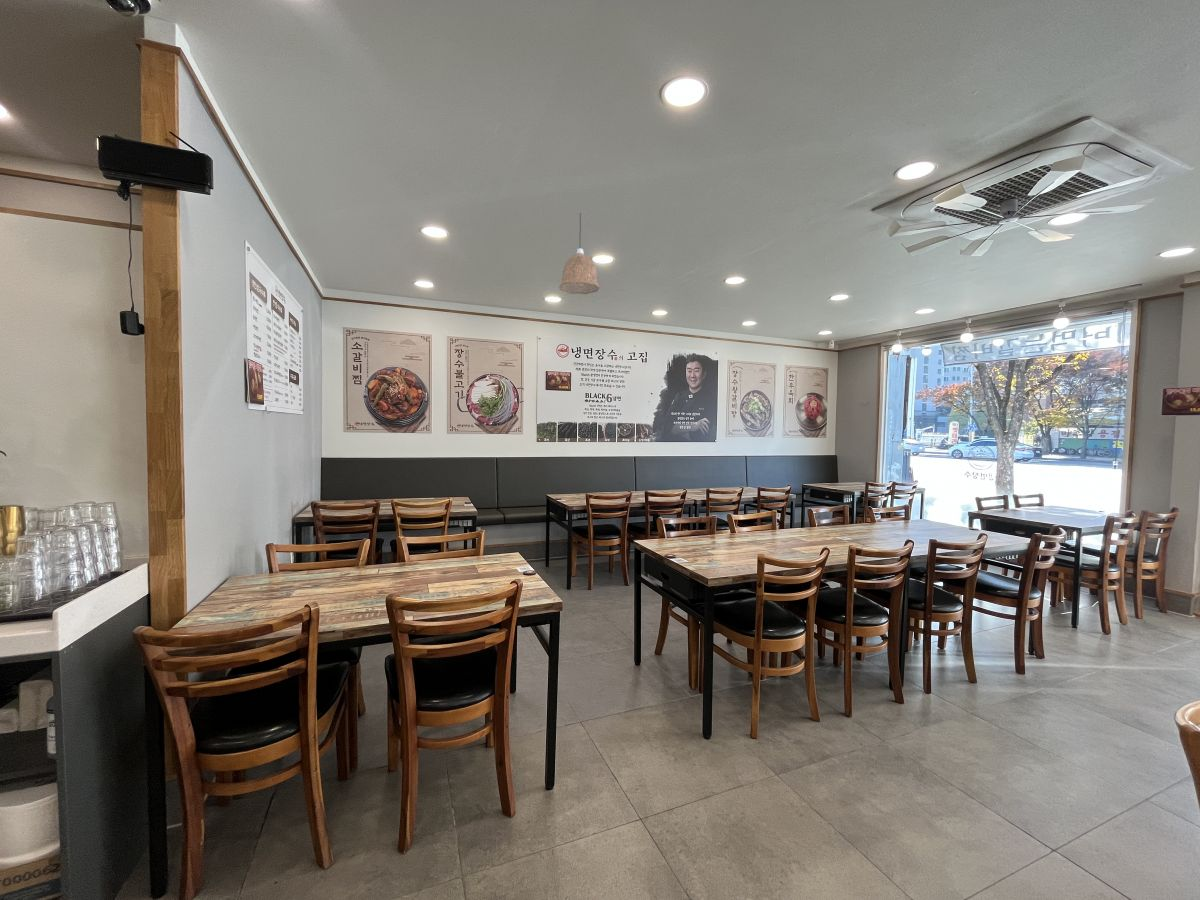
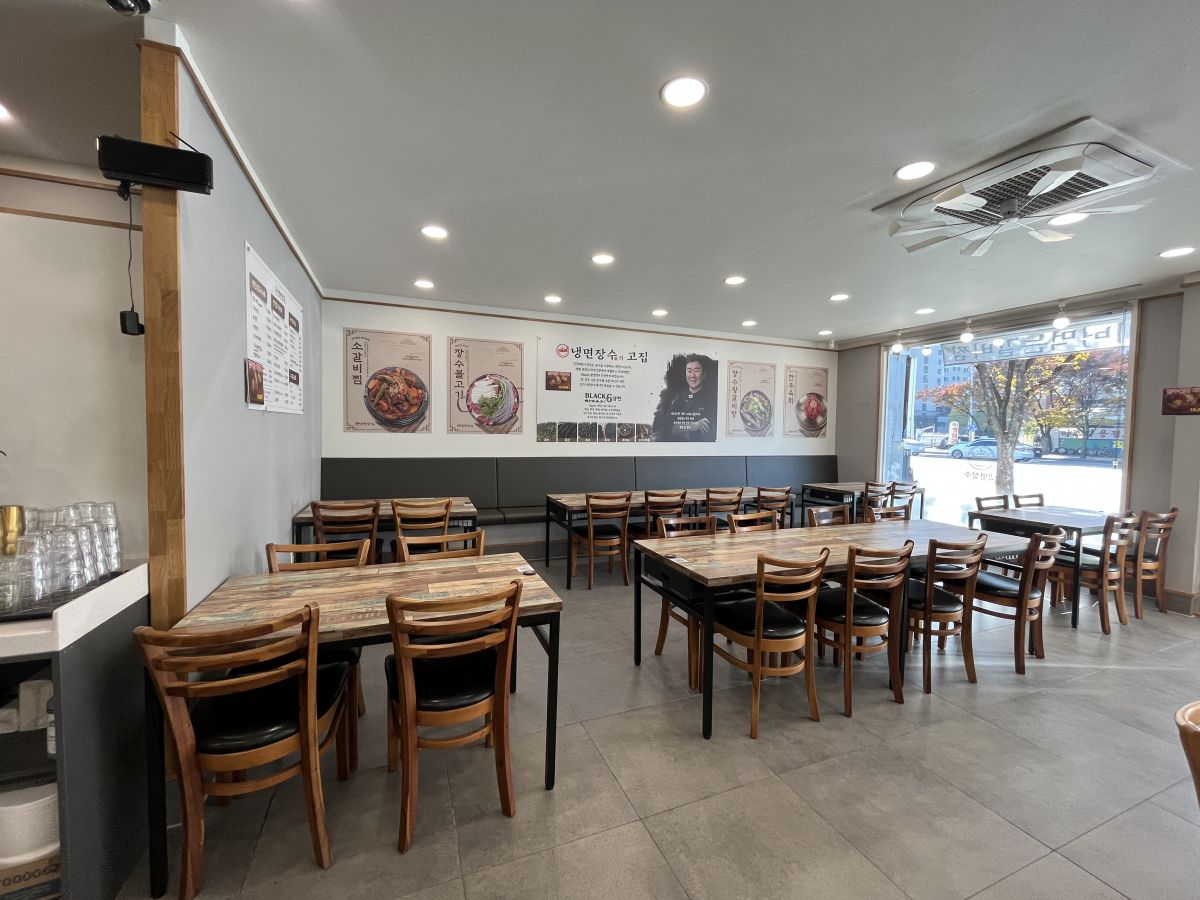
- pendant lamp (579, 251)
